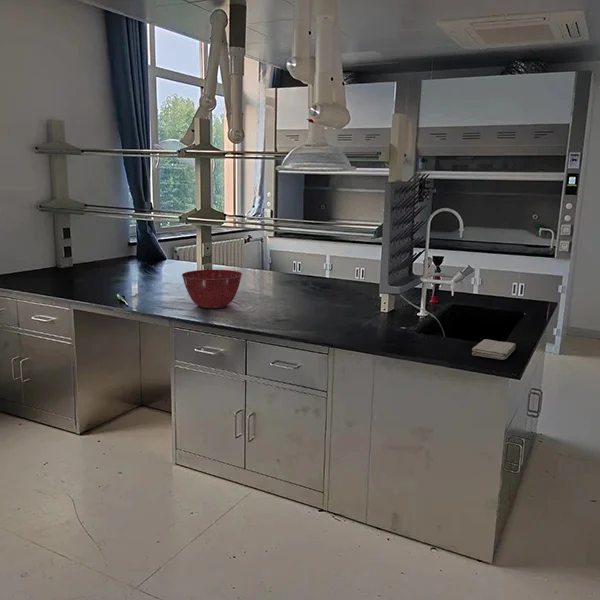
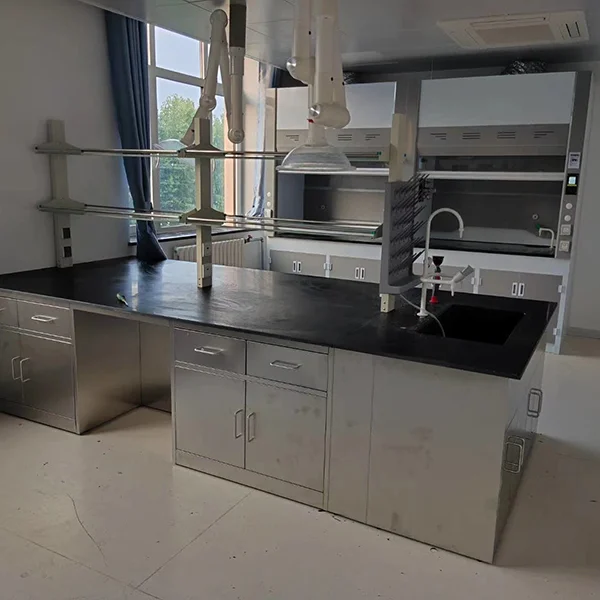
- mixing bowl (212, 289)
- washcloth (493, 348)
